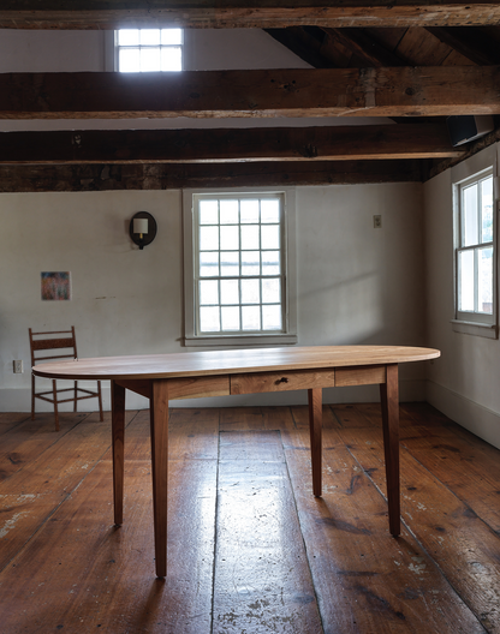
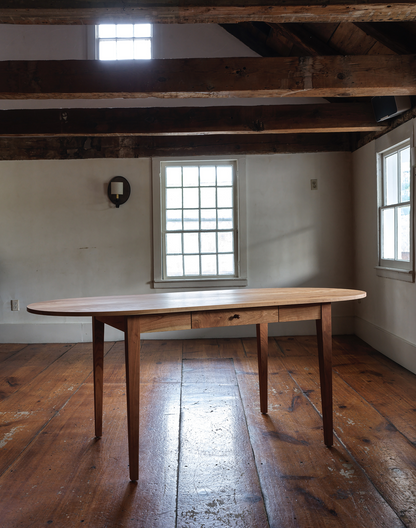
- dining chair (55, 379)
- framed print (55, 286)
